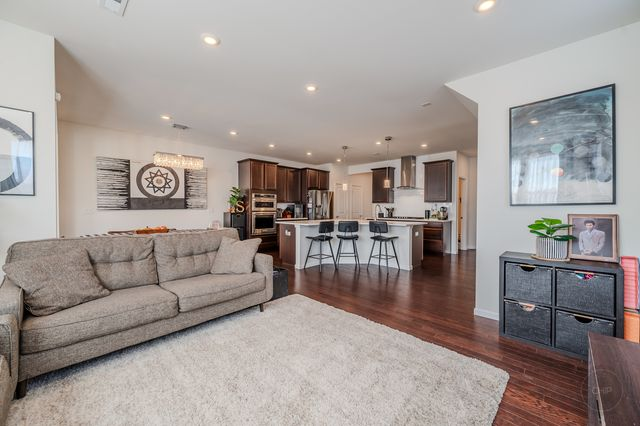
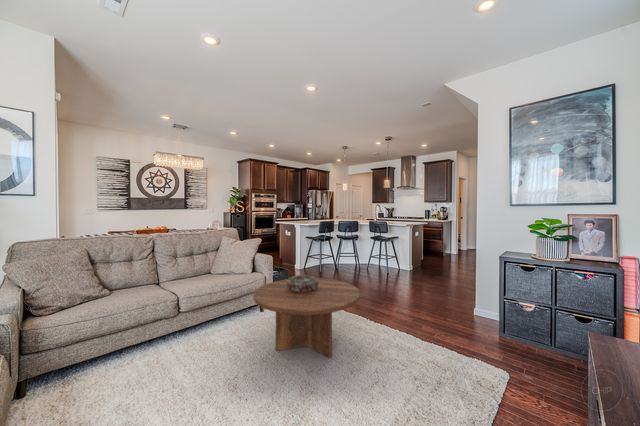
+ decorative bowl (302, 282)
+ coffee table (307, 317)
